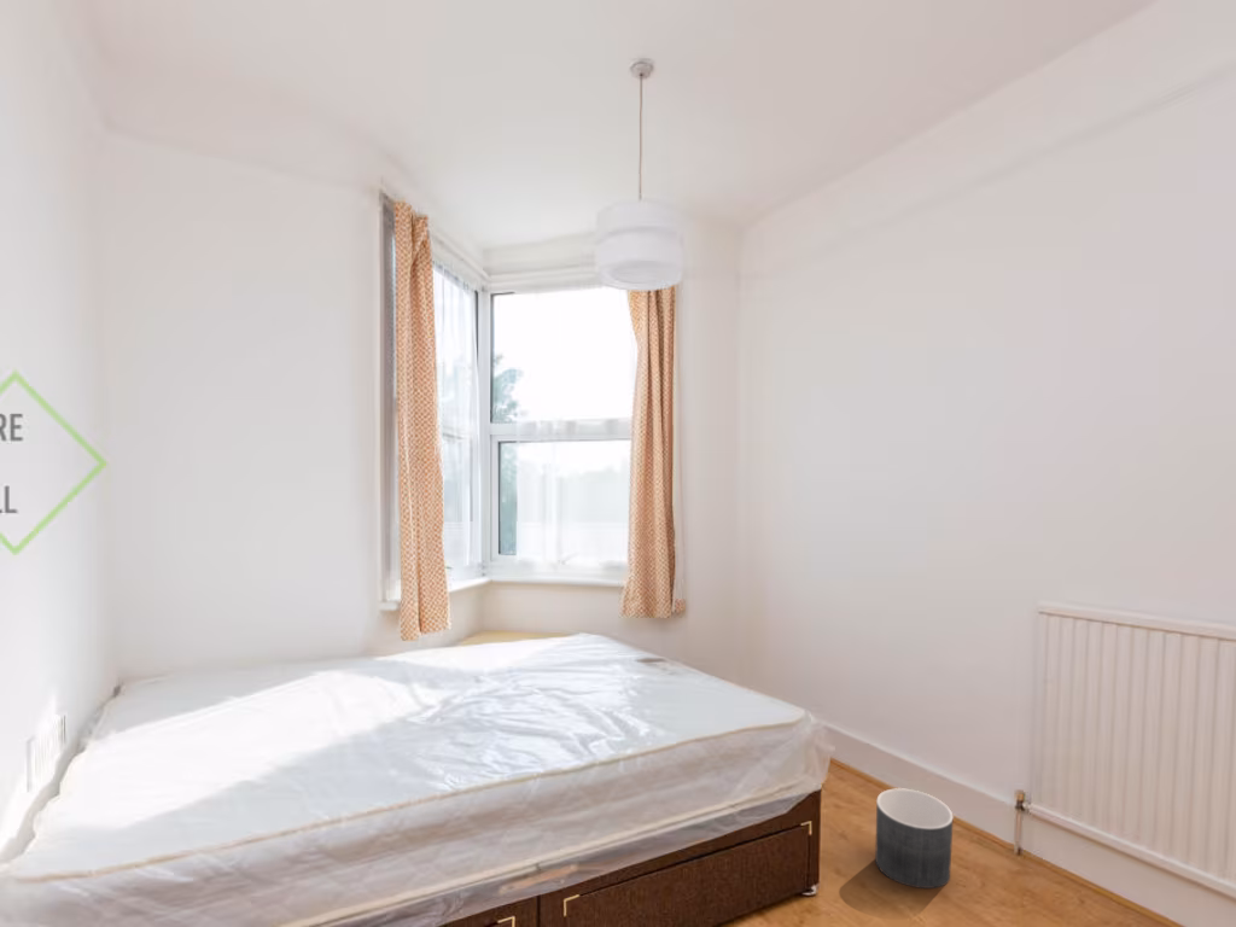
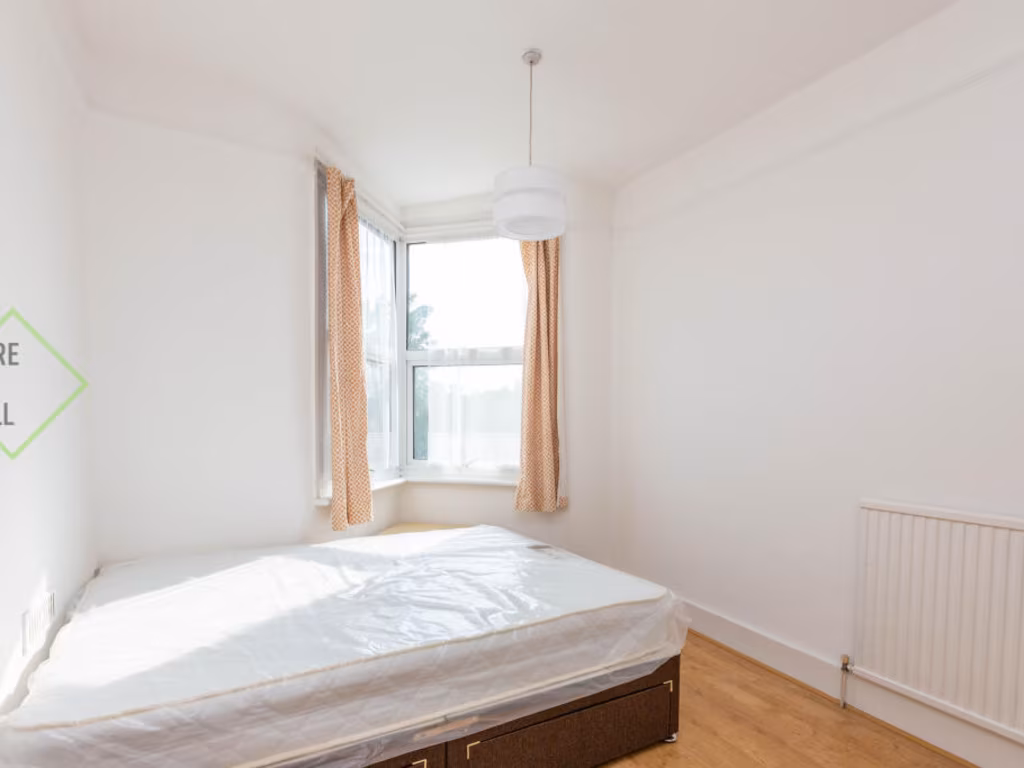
- planter (913, 838)
